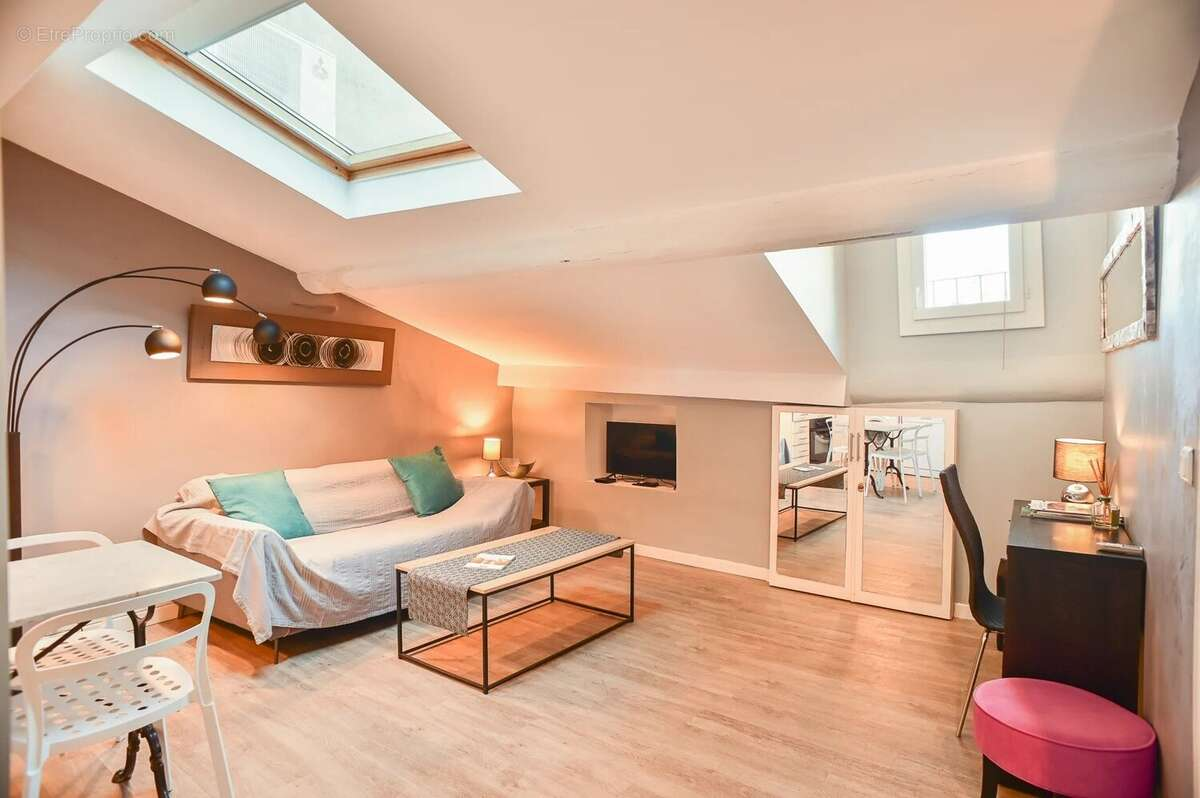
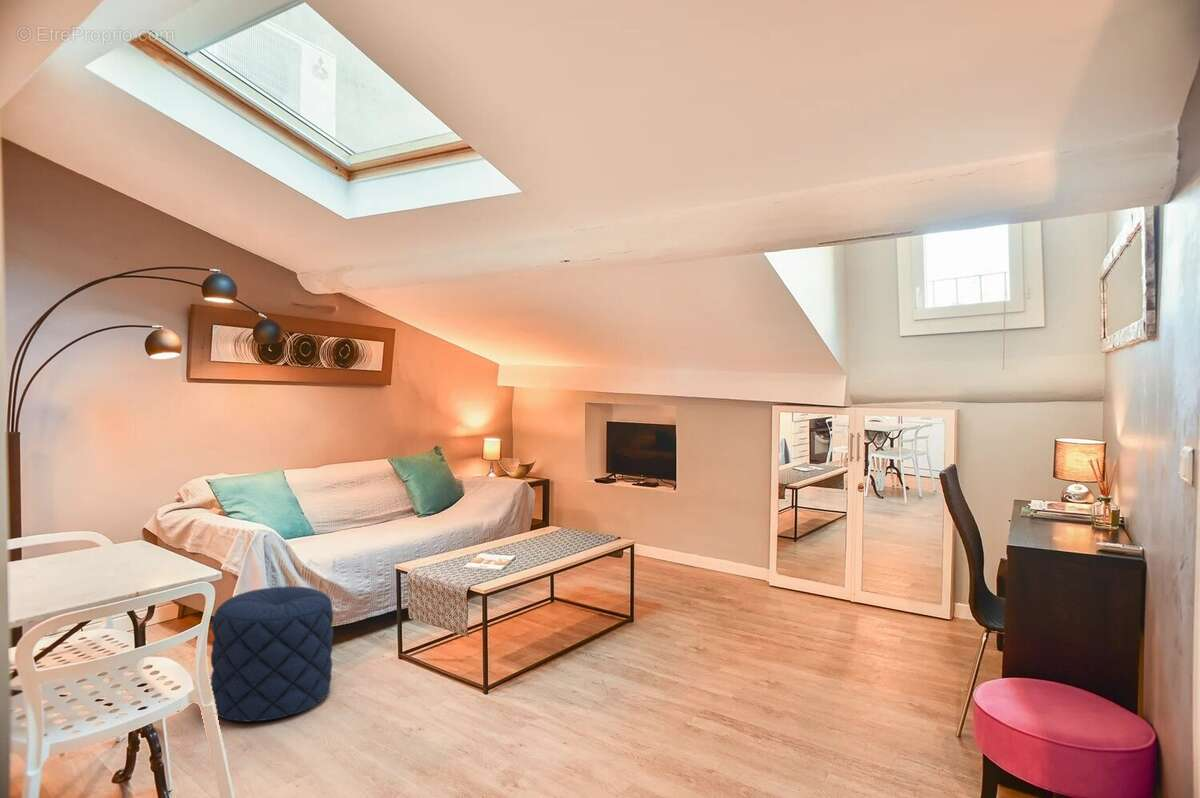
+ pouf (273, 647)
